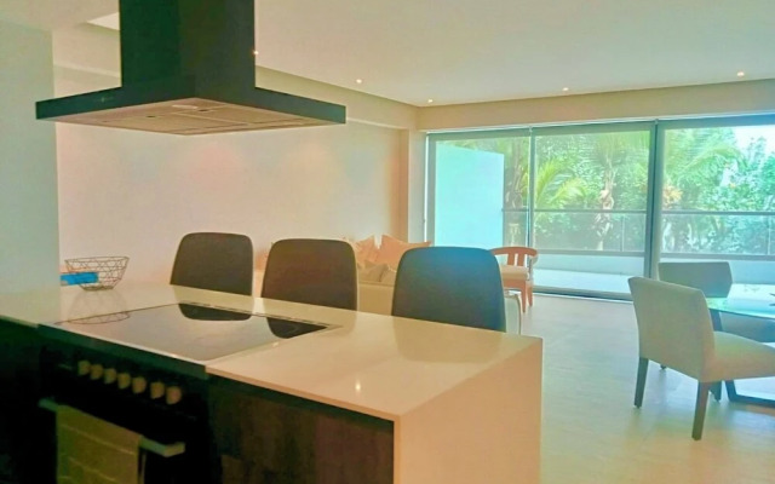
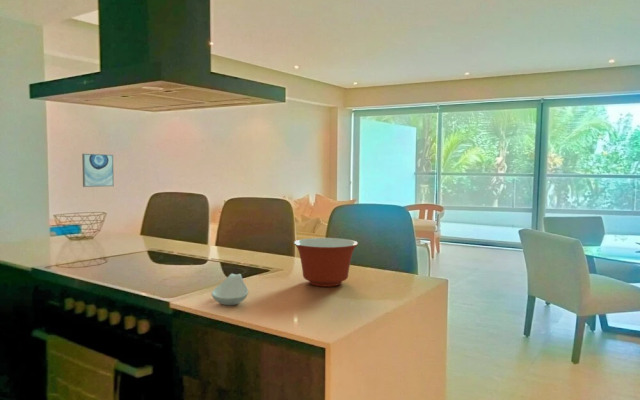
+ wall art (98, 170)
+ mixing bowl (325, 262)
+ spoon rest (232, 288)
